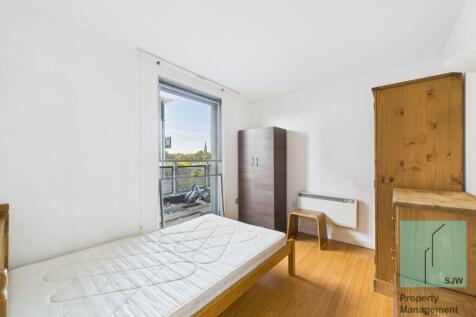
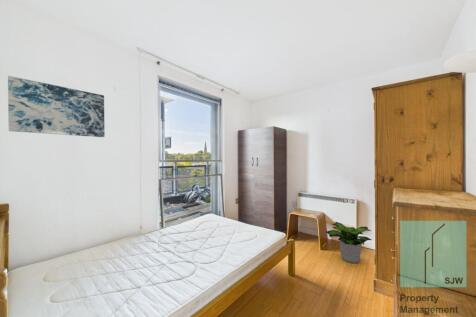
+ wall art (62, 111)
+ potted plant (347, 242)
